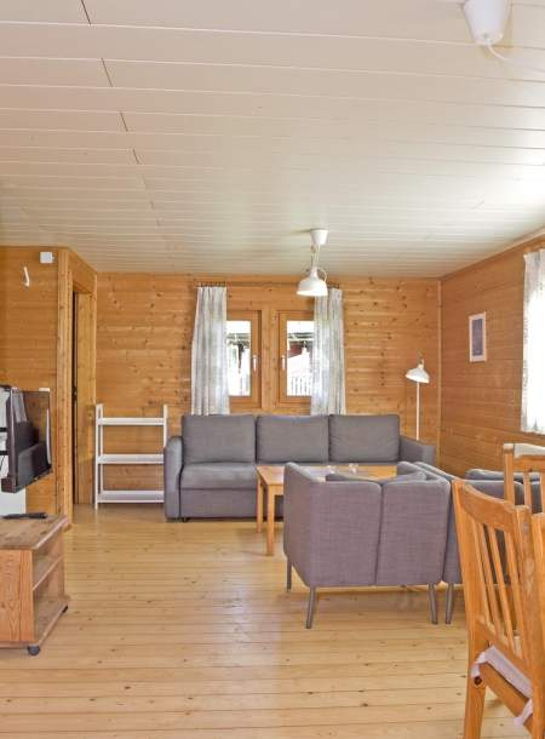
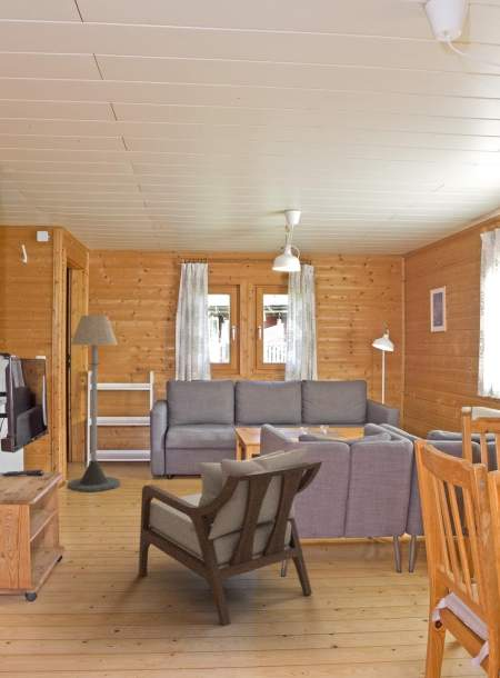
+ floor lamp (93, 400)
+ armchair (229, 515)
